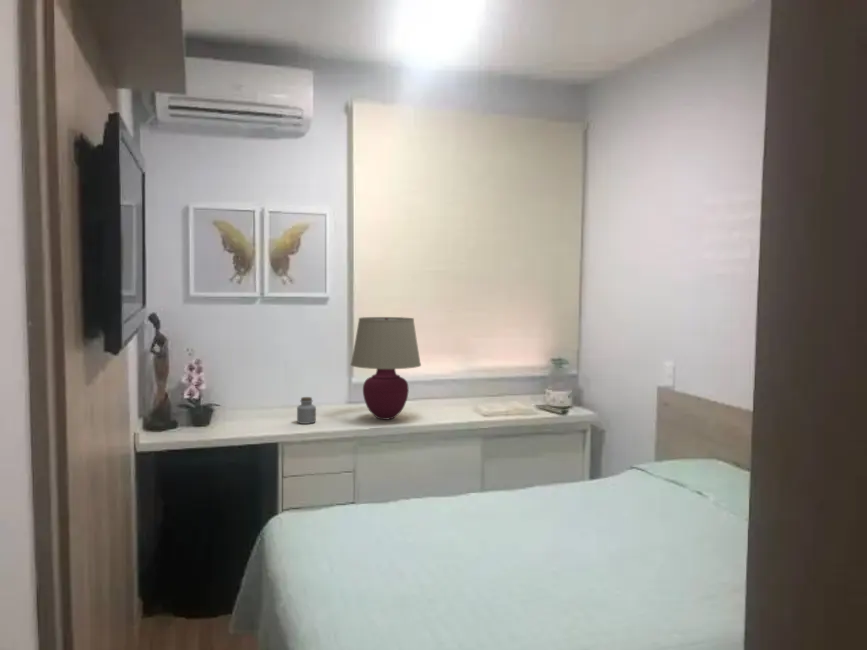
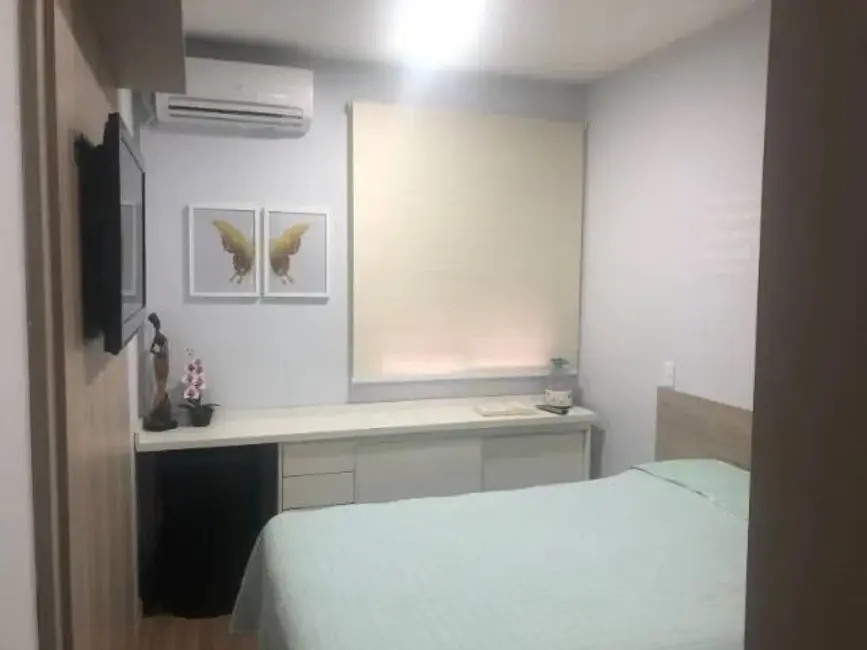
- jar (306, 409)
- table lamp (386, 368)
